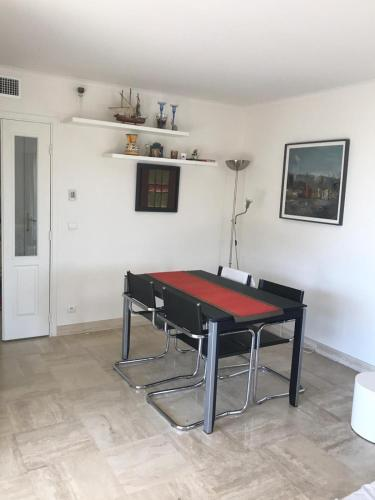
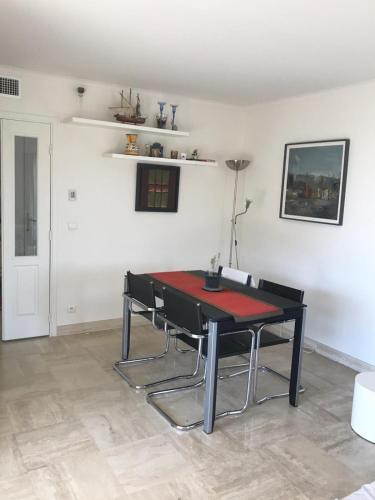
+ potted plant (213, 270)
